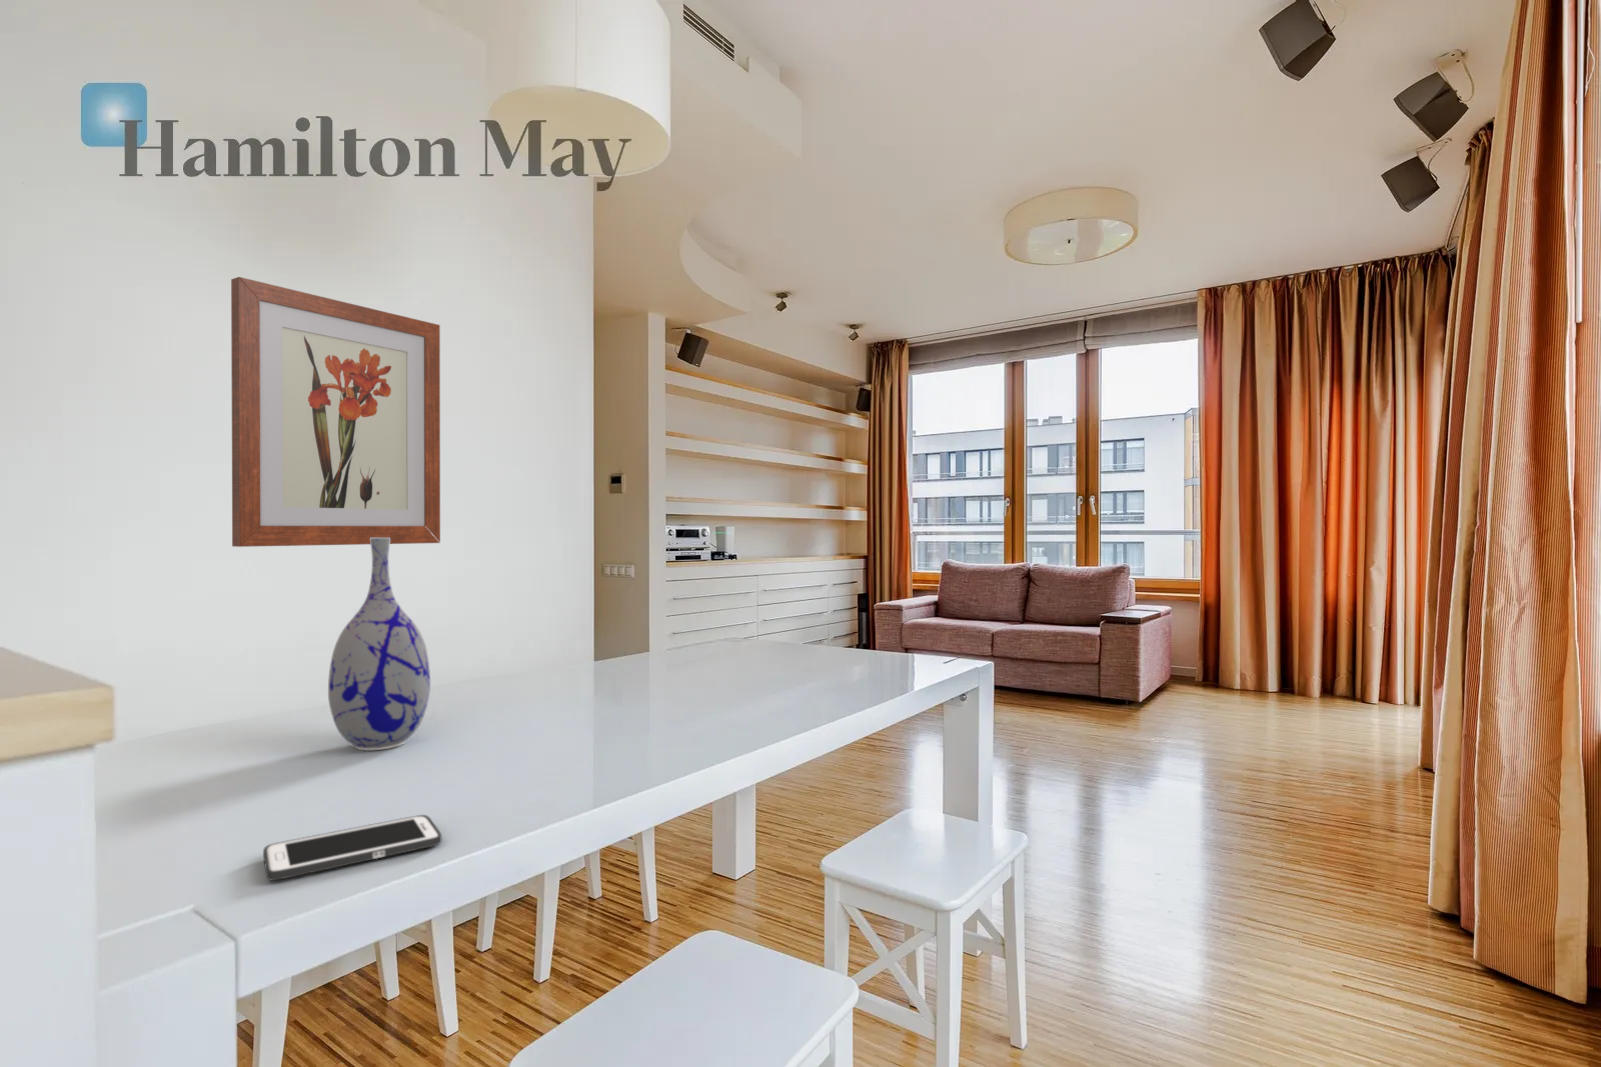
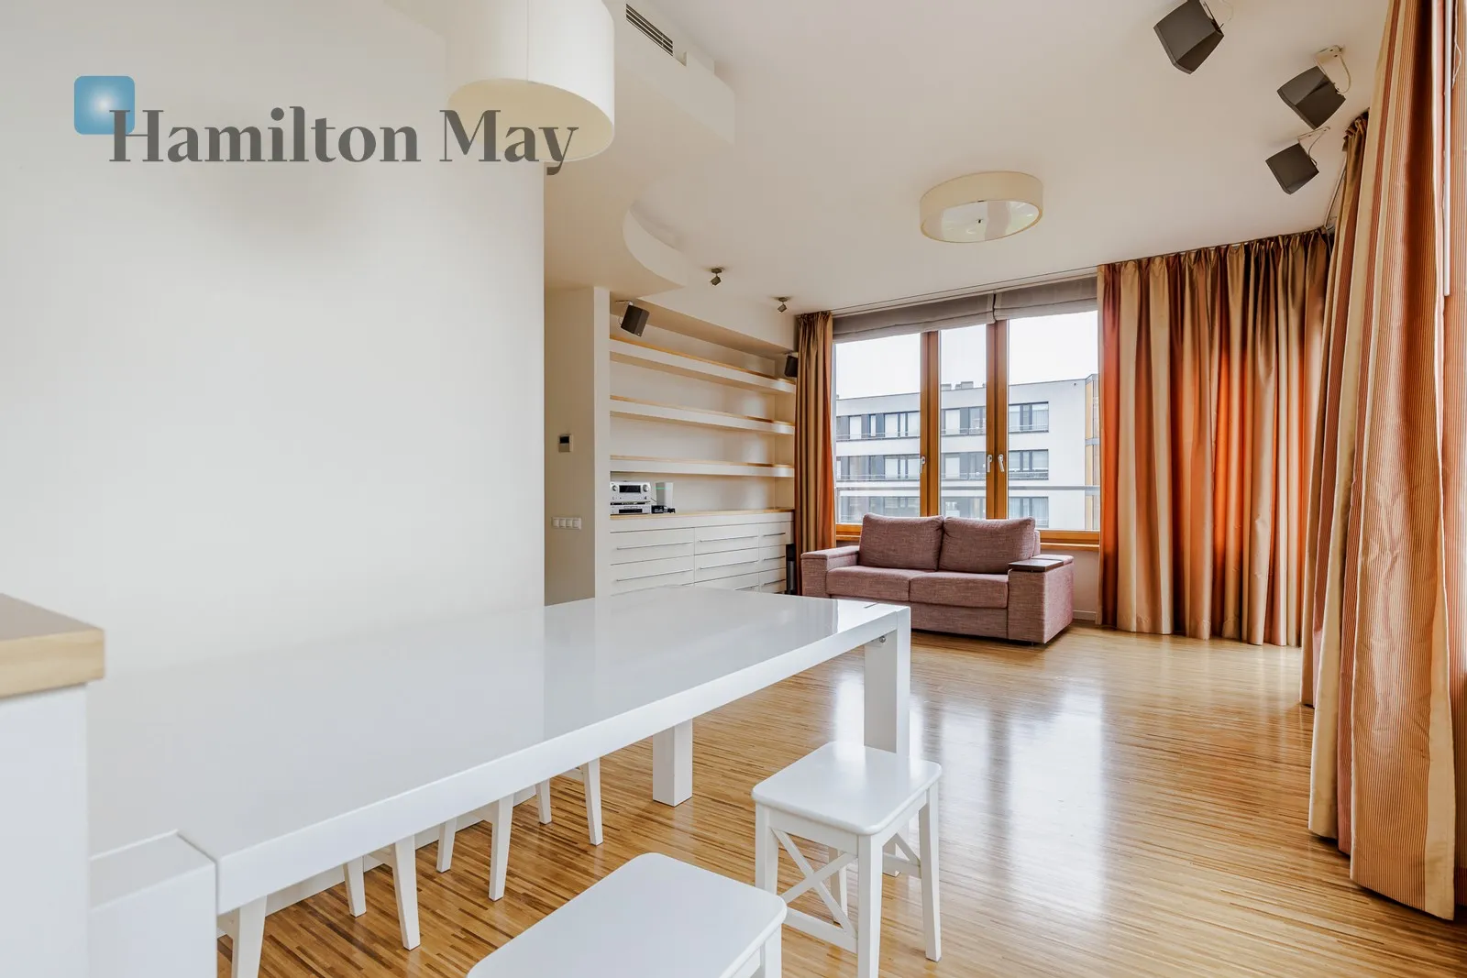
- cell phone (354, 846)
- vase (380, 641)
- wall art (347, 424)
